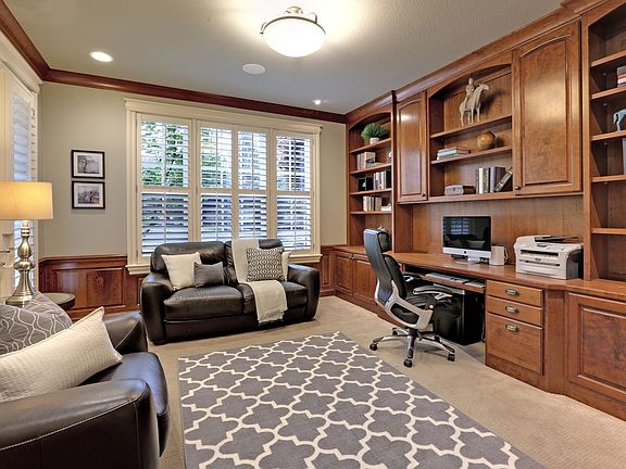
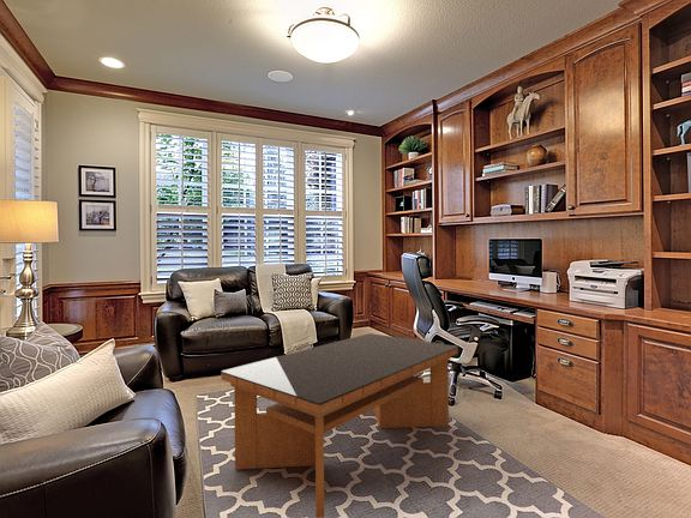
+ coffee table (353, 400)
